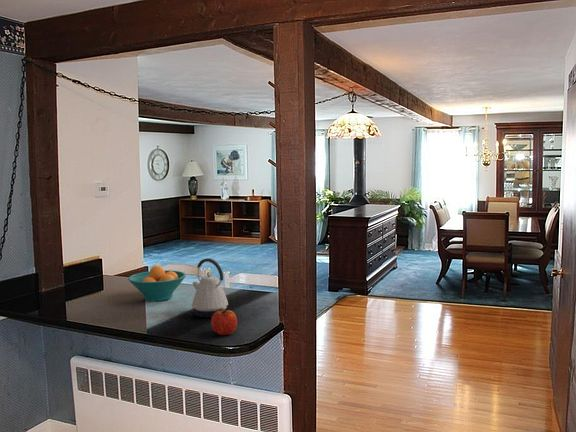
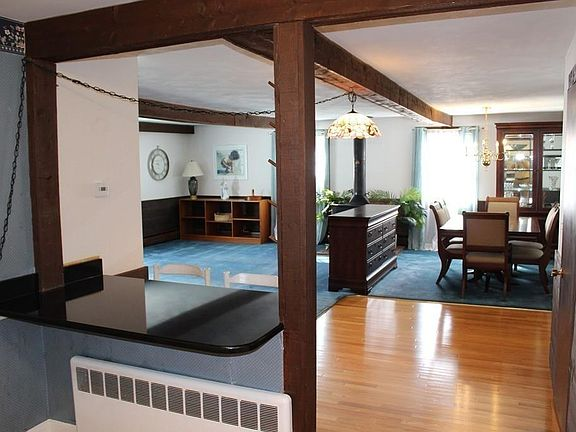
- apple (224, 321)
- fruit bowl (157, 282)
- kettle (208, 286)
